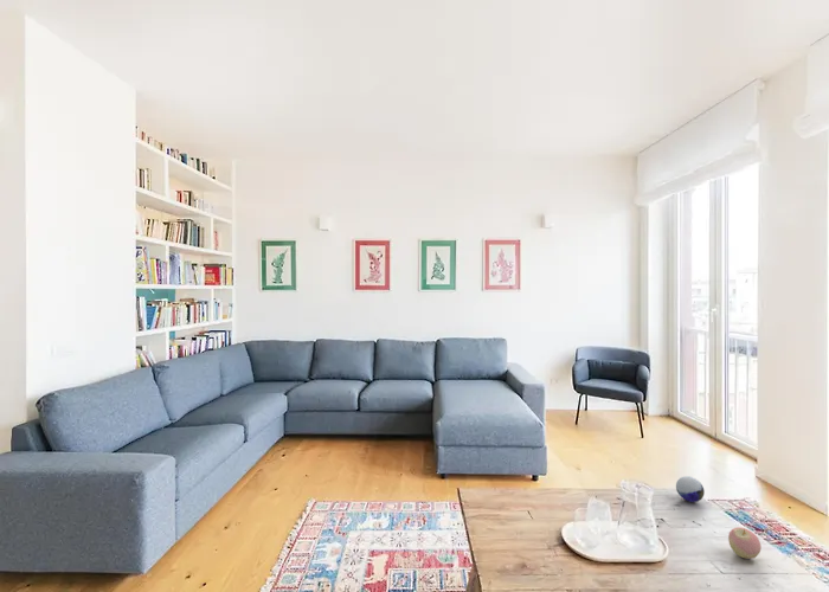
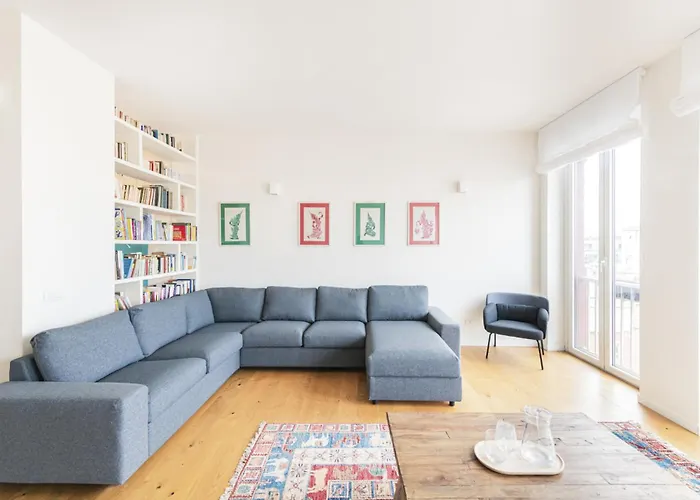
- apple (744, 541)
- decorative orb (689, 489)
